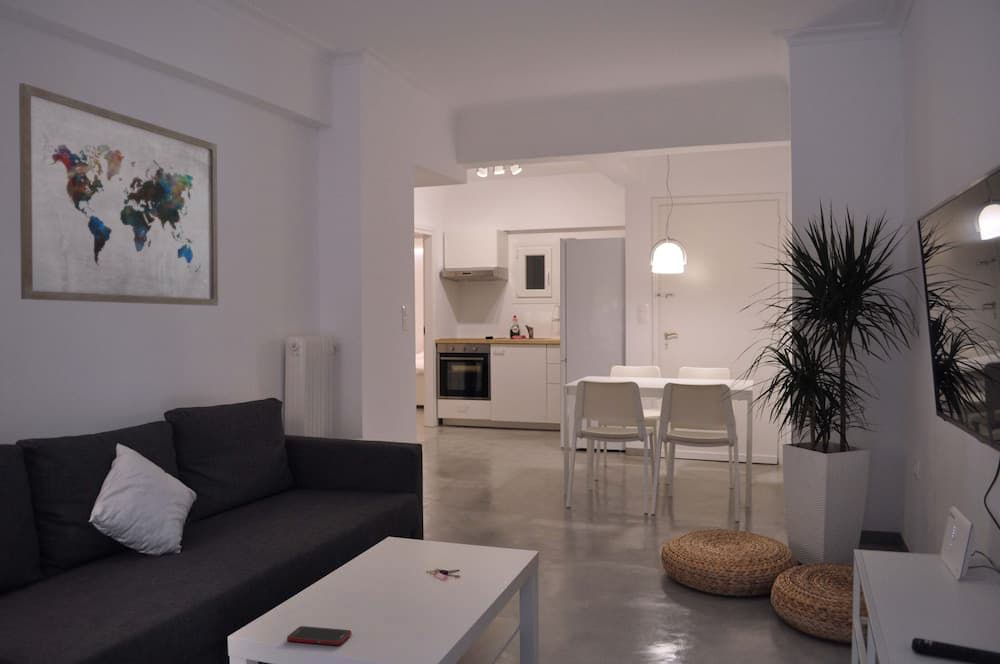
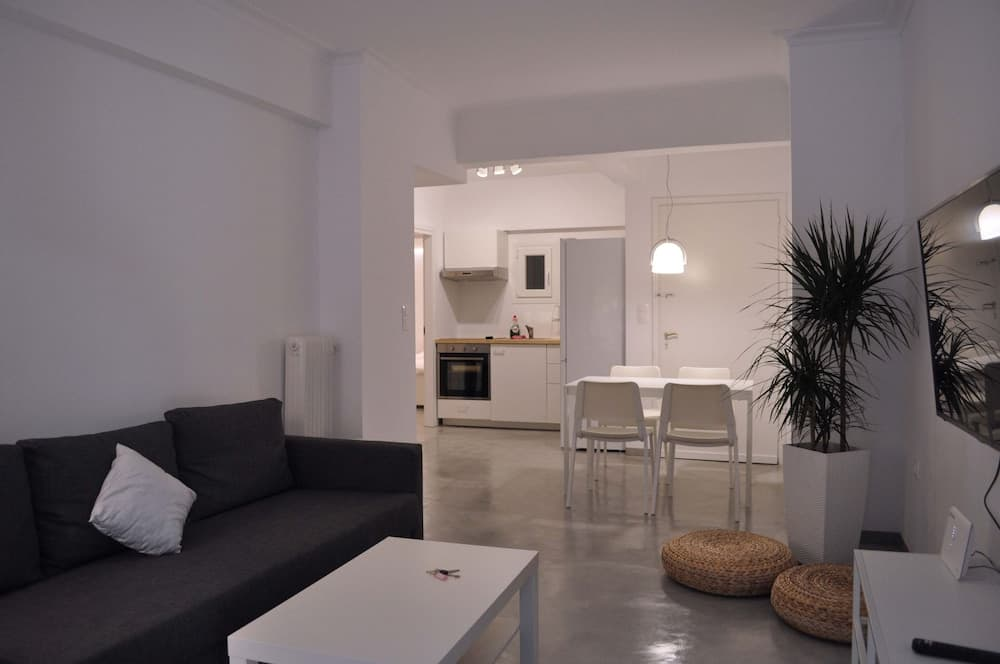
- wall art (133, 210)
- cell phone (319, 635)
